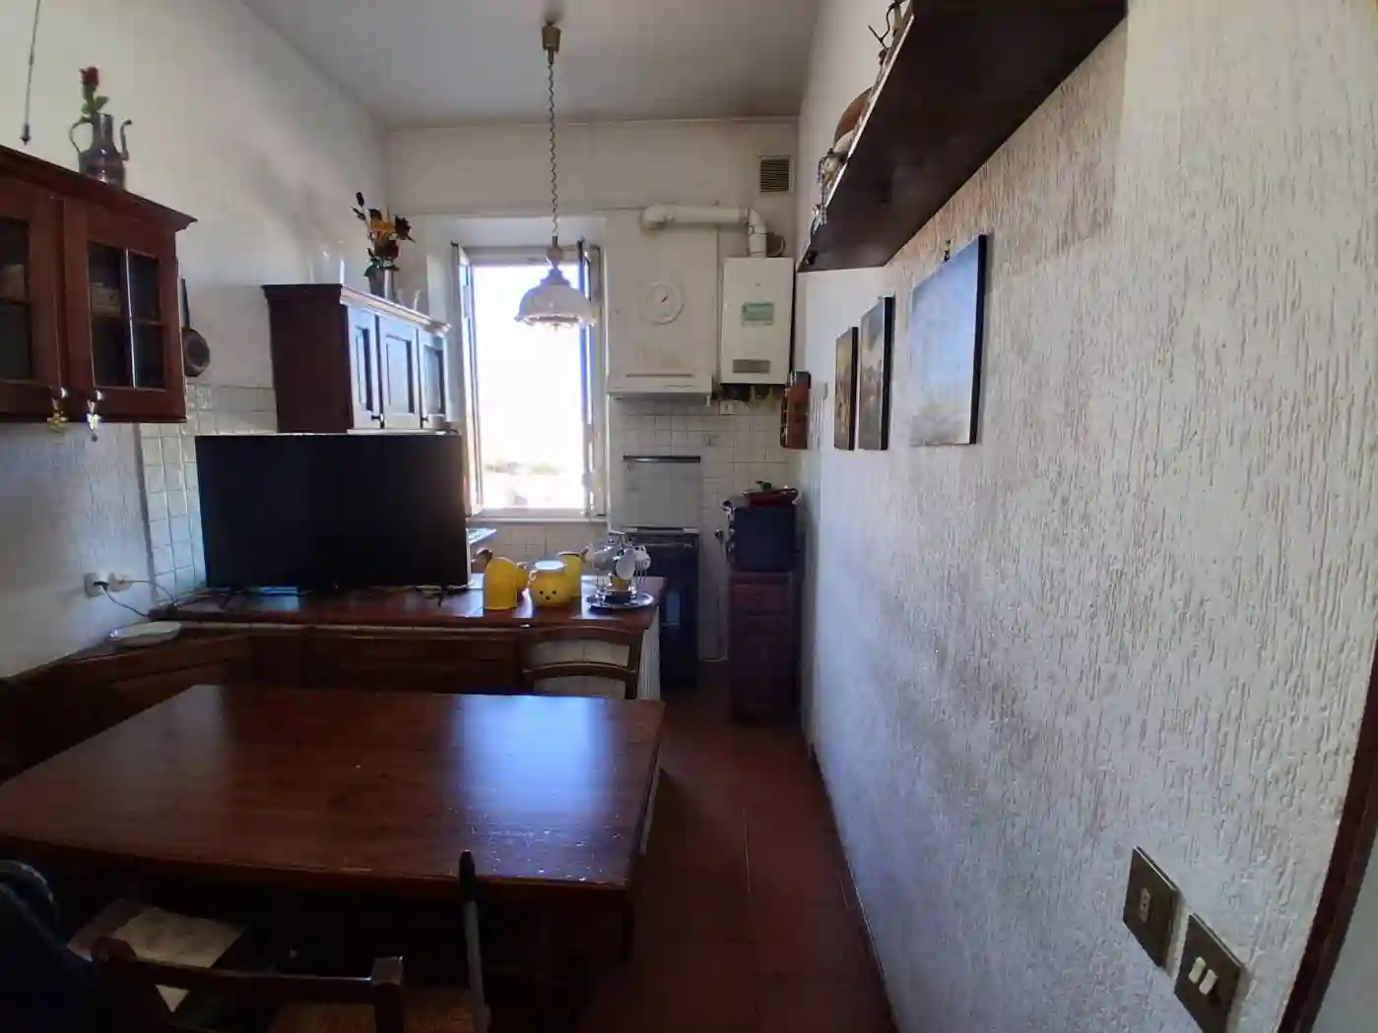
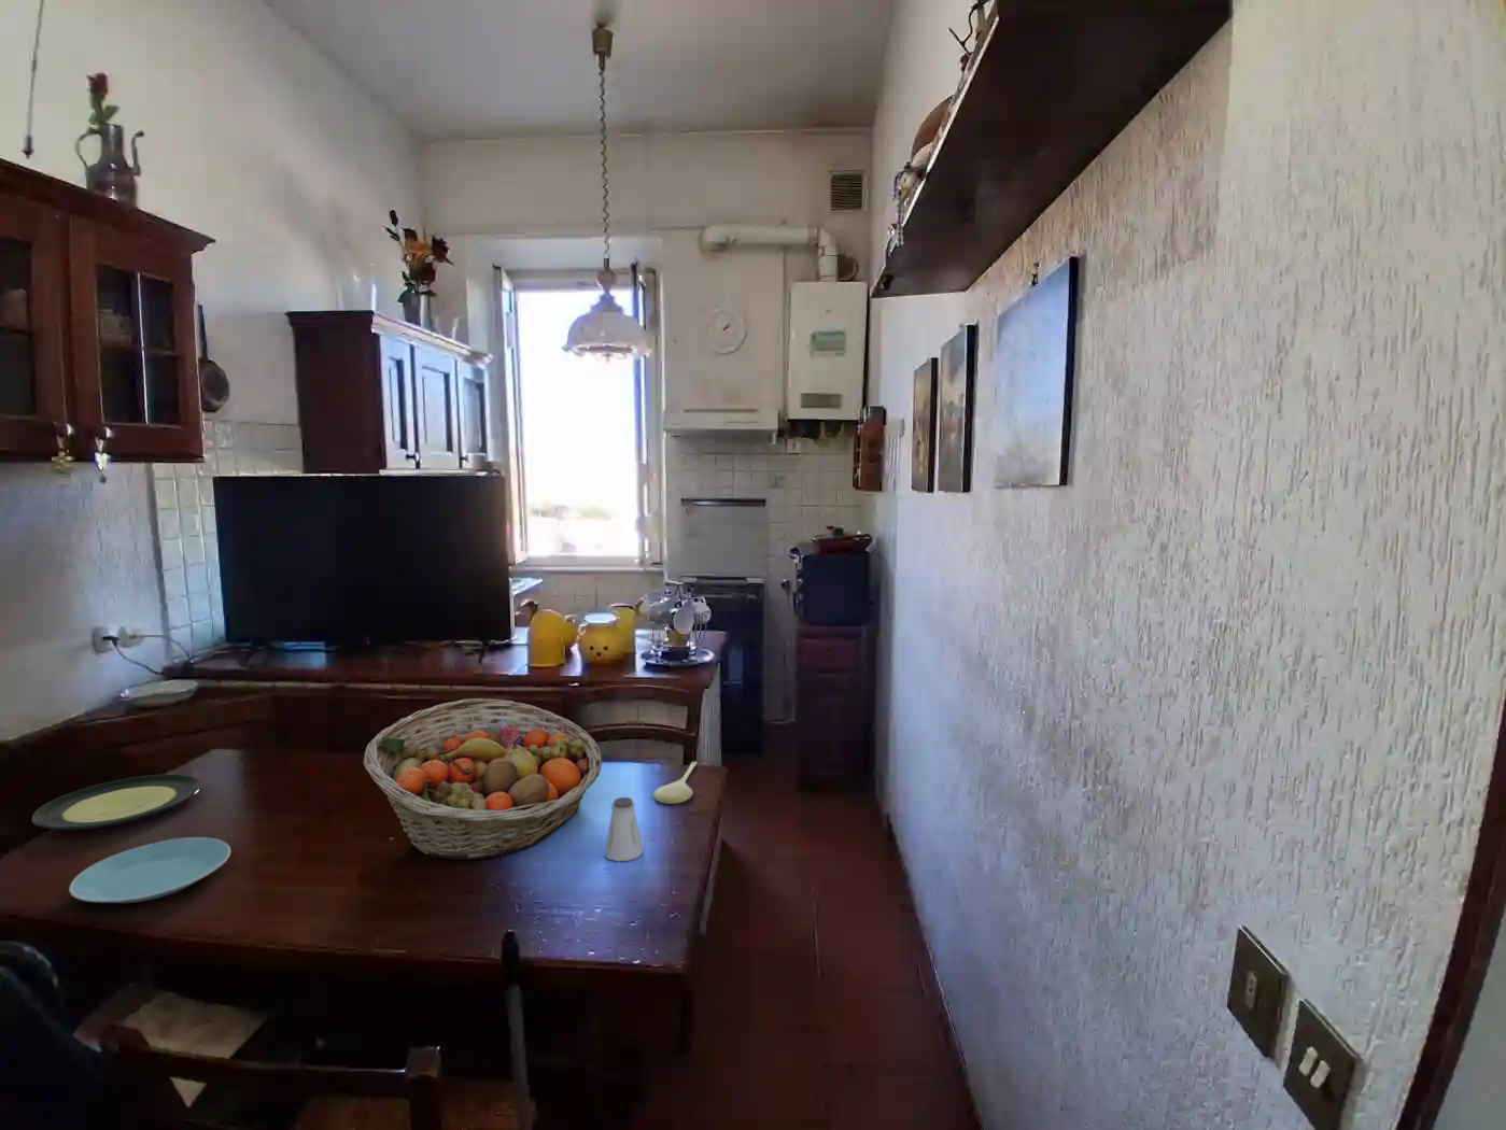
+ plate (121, 802)
+ fruit basket (491, 770)
+ plate (154, 872)
+ saltshaker (623, 825)
+ spoon (681, 780)
